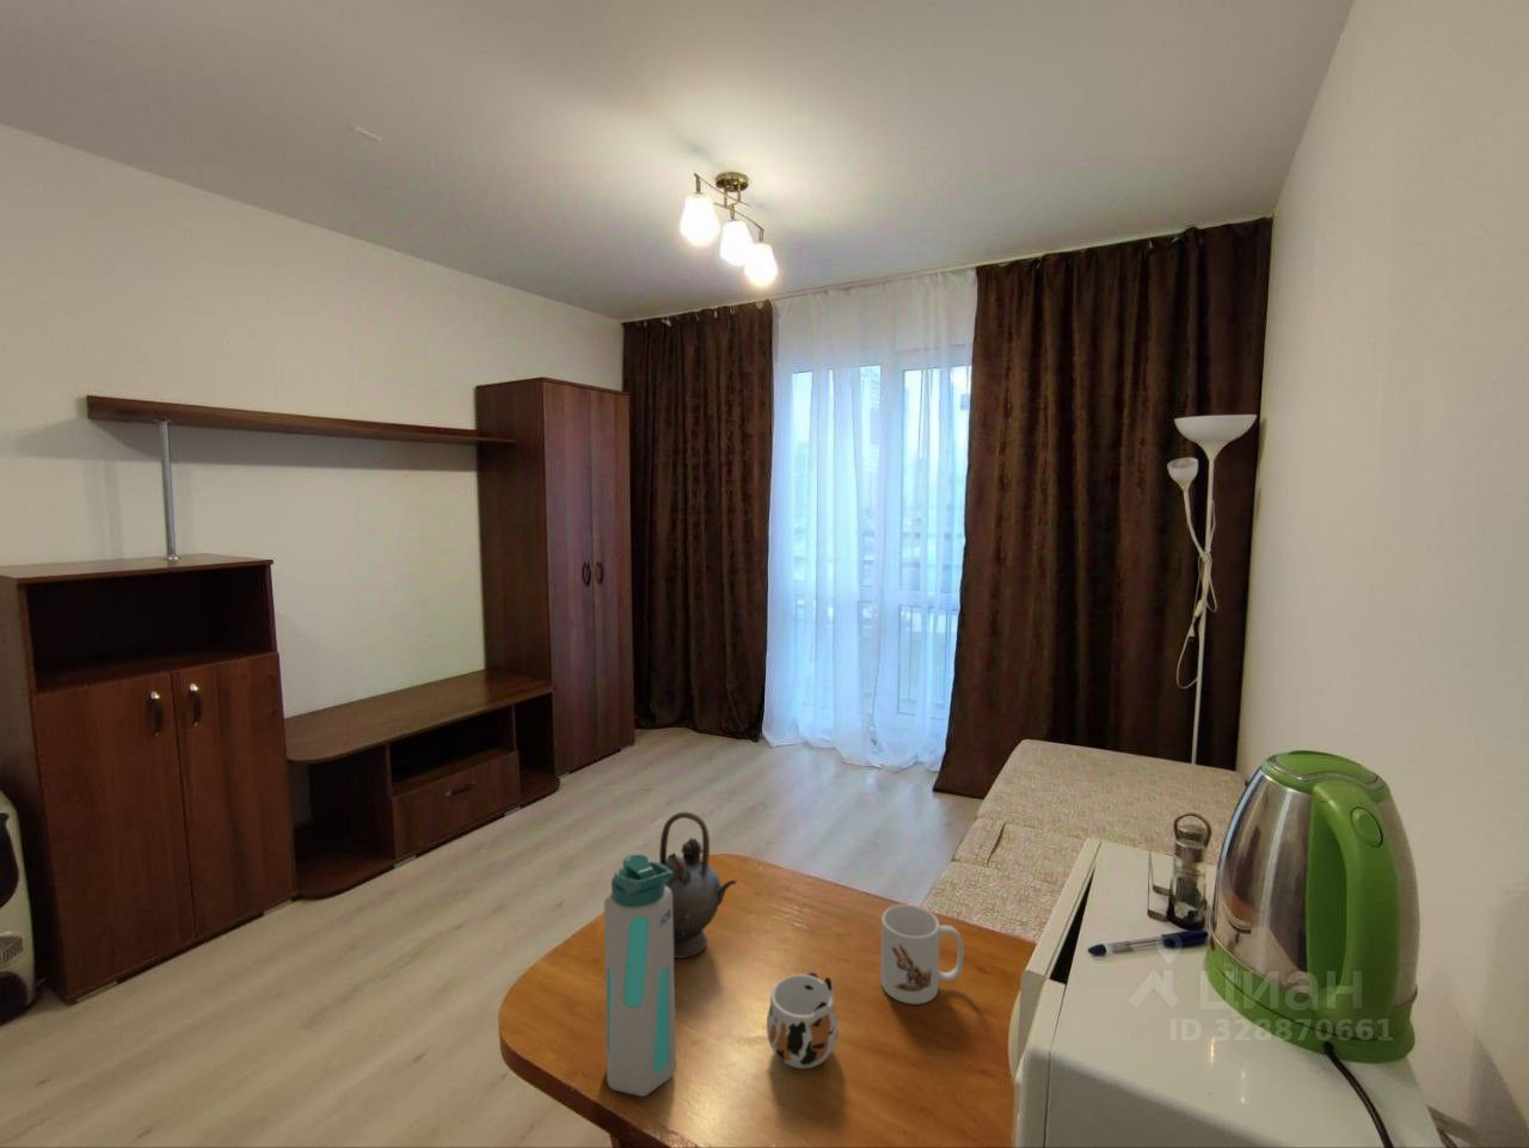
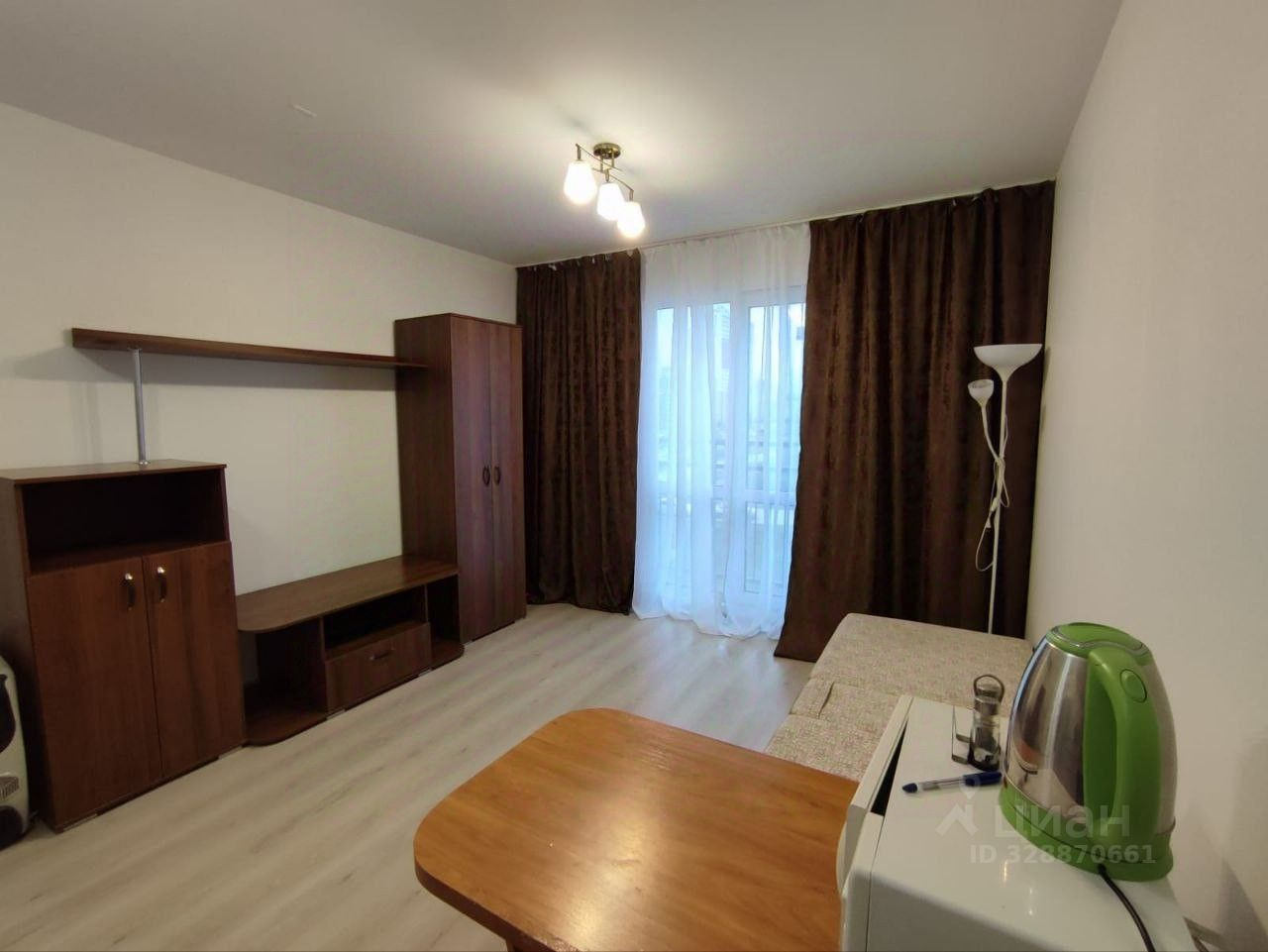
- water bottle (643, 968)
- mug (804, 1009)
- teapot (691, 880)
- mug (922, 953)
